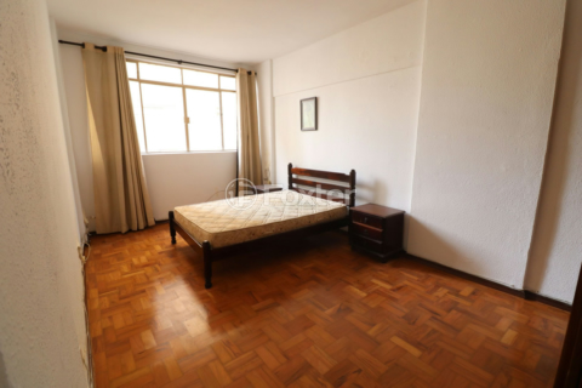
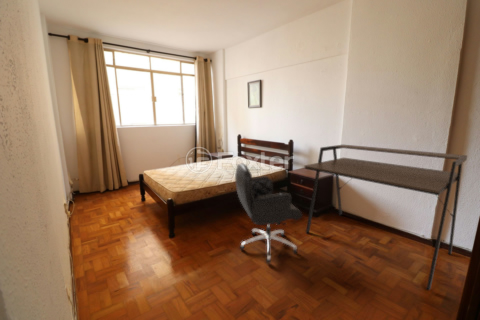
+ desk (379, 183)
+ office chair (265, 206)
